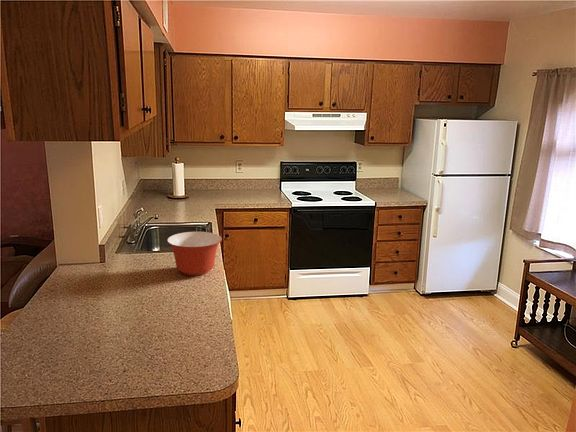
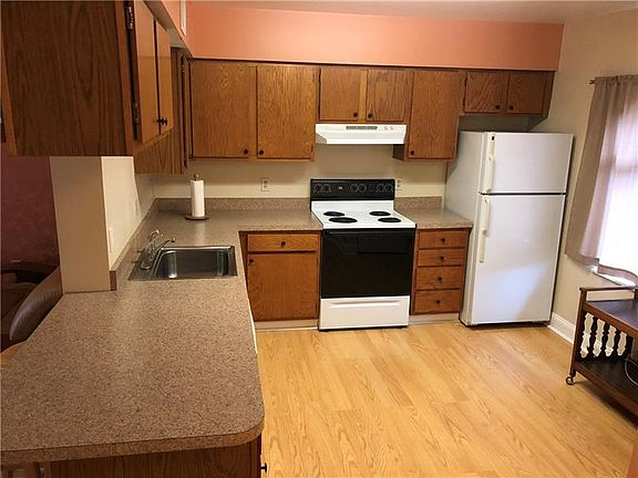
- mixing bowl (195, 255)
